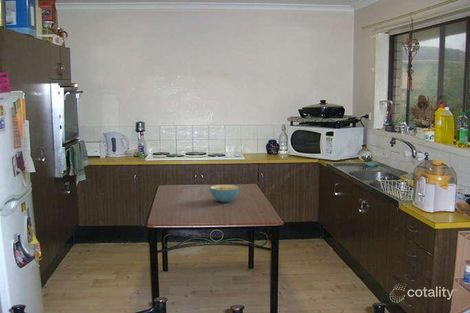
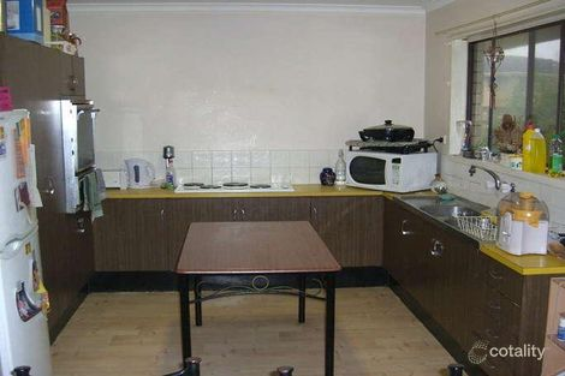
- cereal bowl (224, 194)
